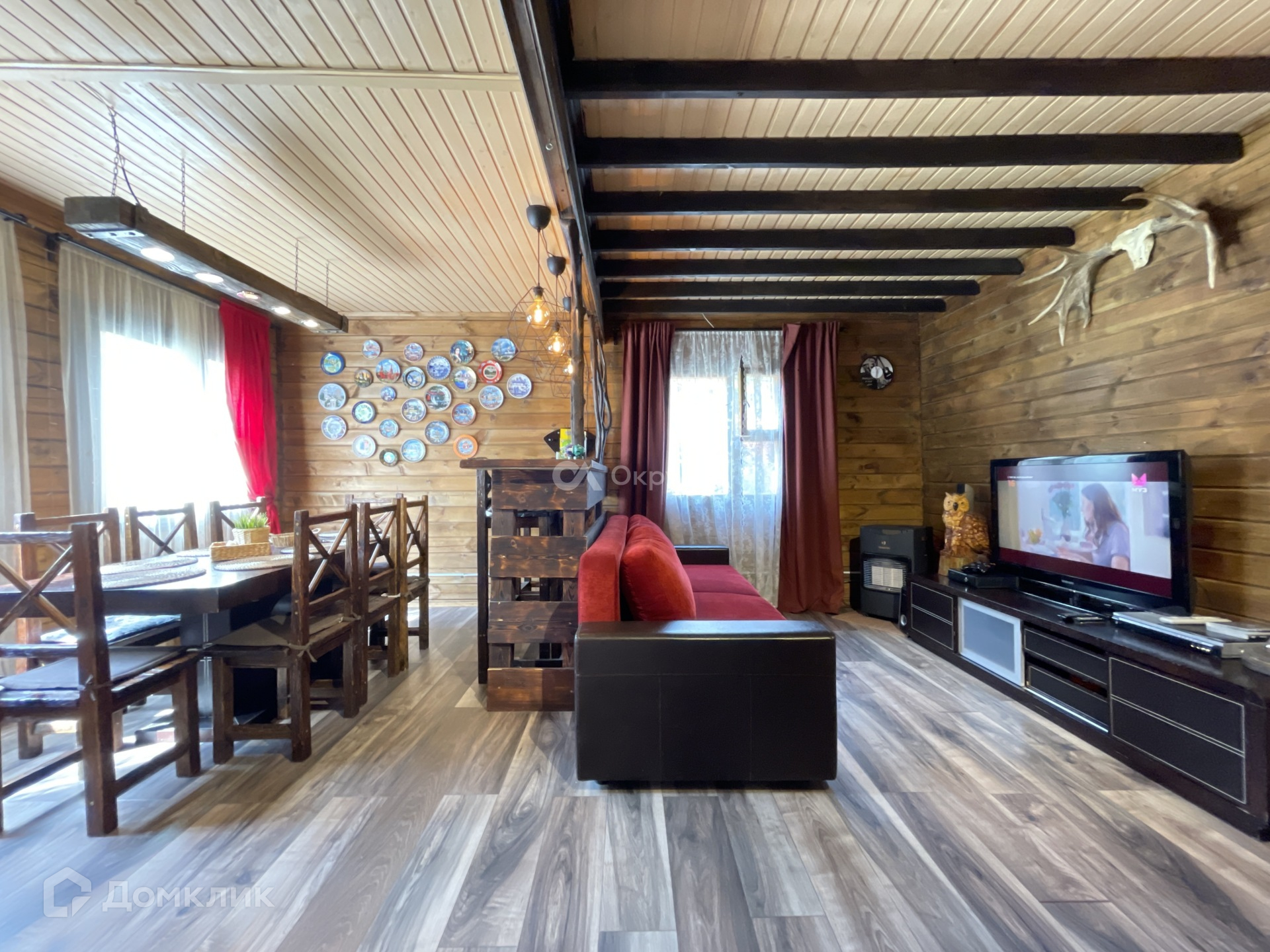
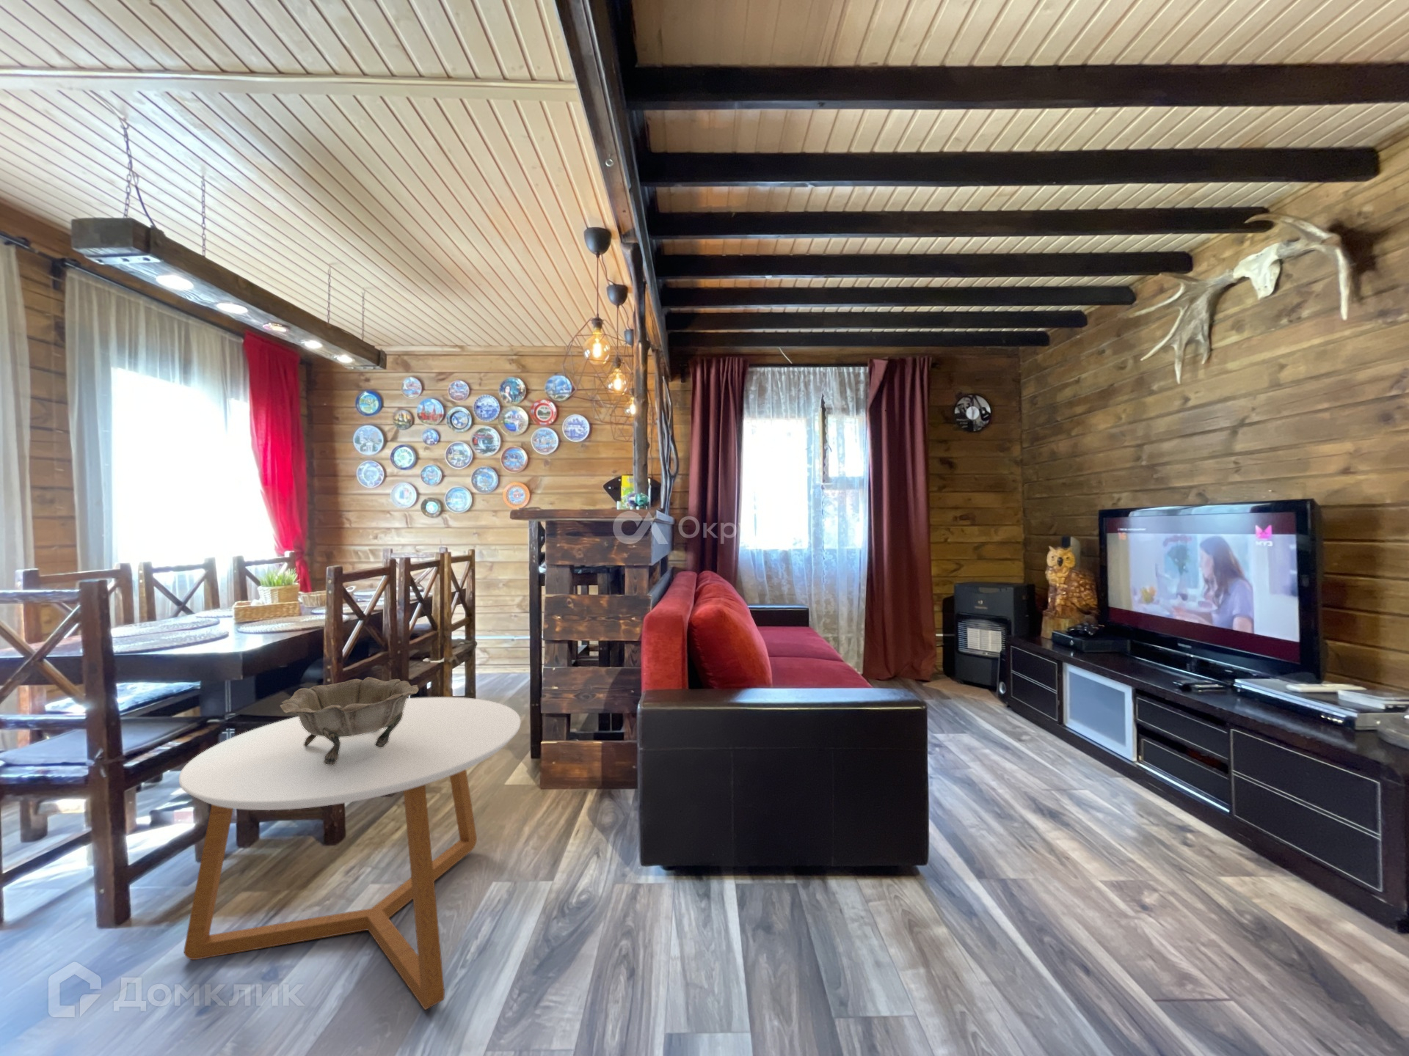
+ decorative bowl (353, 715)
+ coffee table (406, 830)
